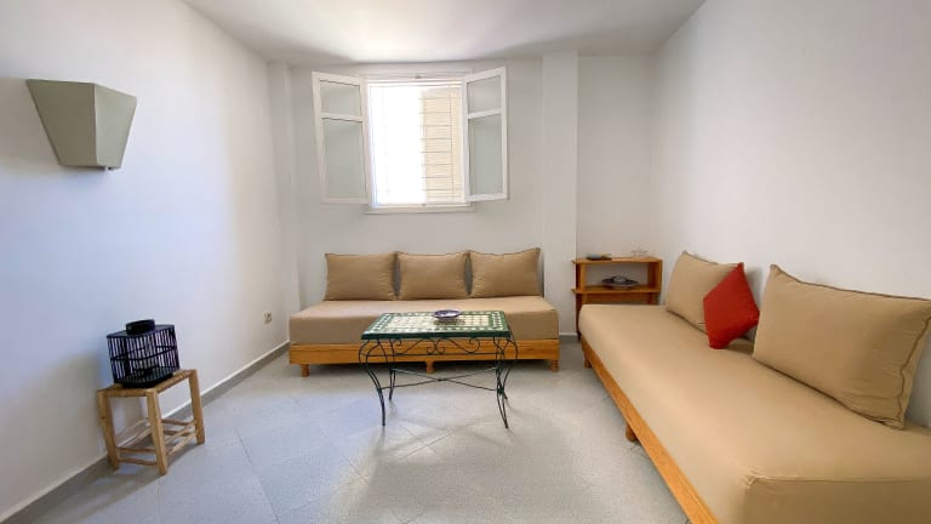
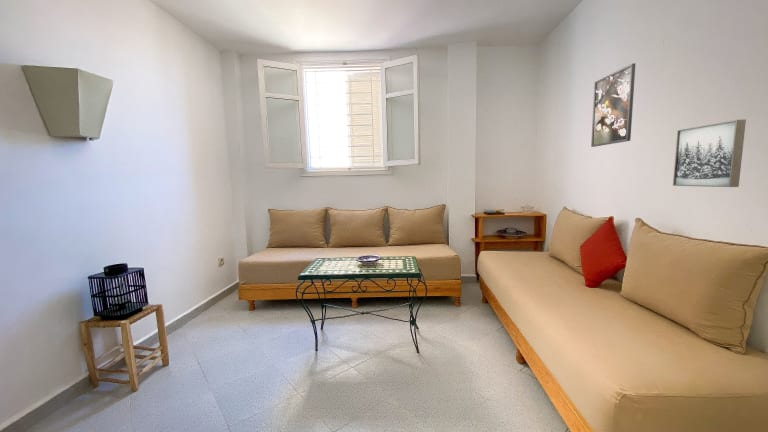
+ wall art (705, 156)
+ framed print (611, 109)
